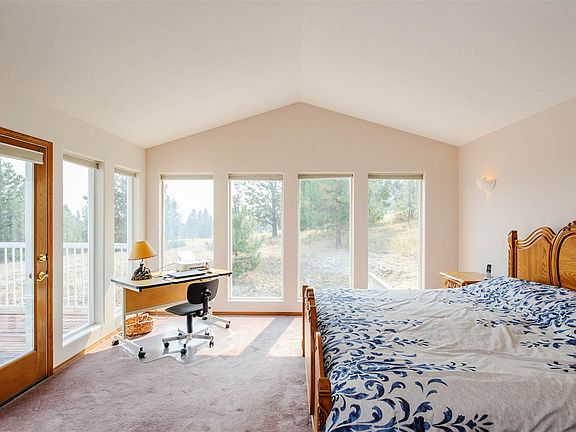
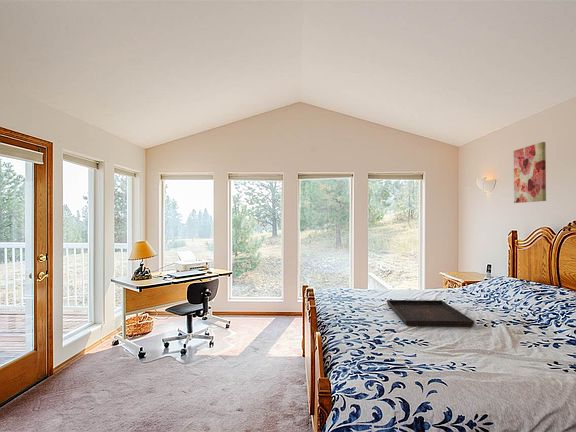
+ wall art (528, 174)
+ serving tray (425, 311)
